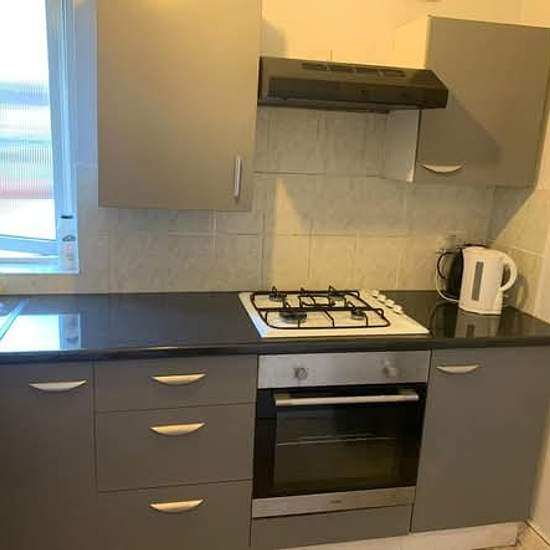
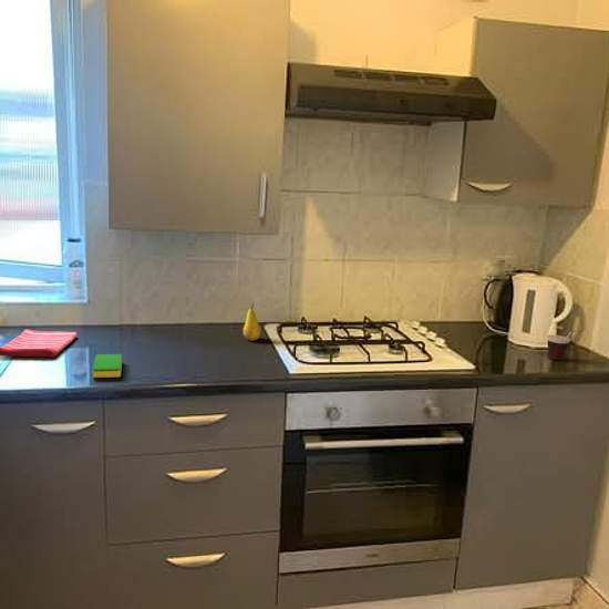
+ fruit (252, 321)
+ cup (564, 343)
+ dish towel (39, 342)
+ dish sponge (107, 365)
